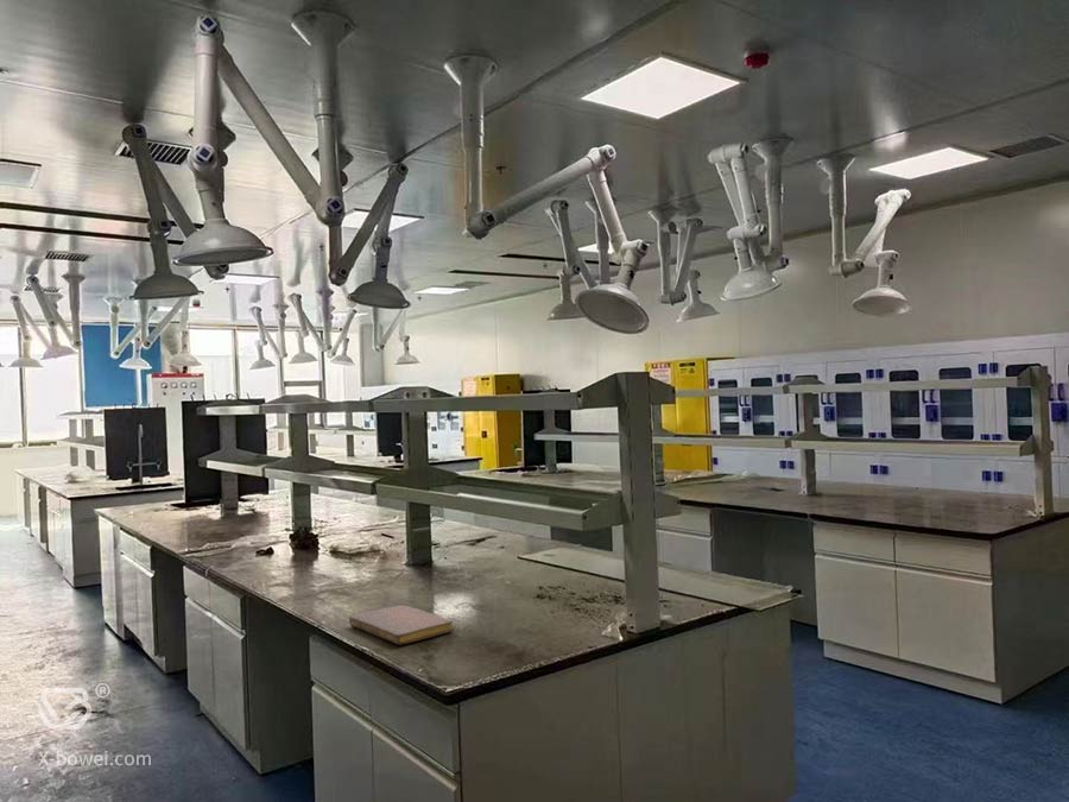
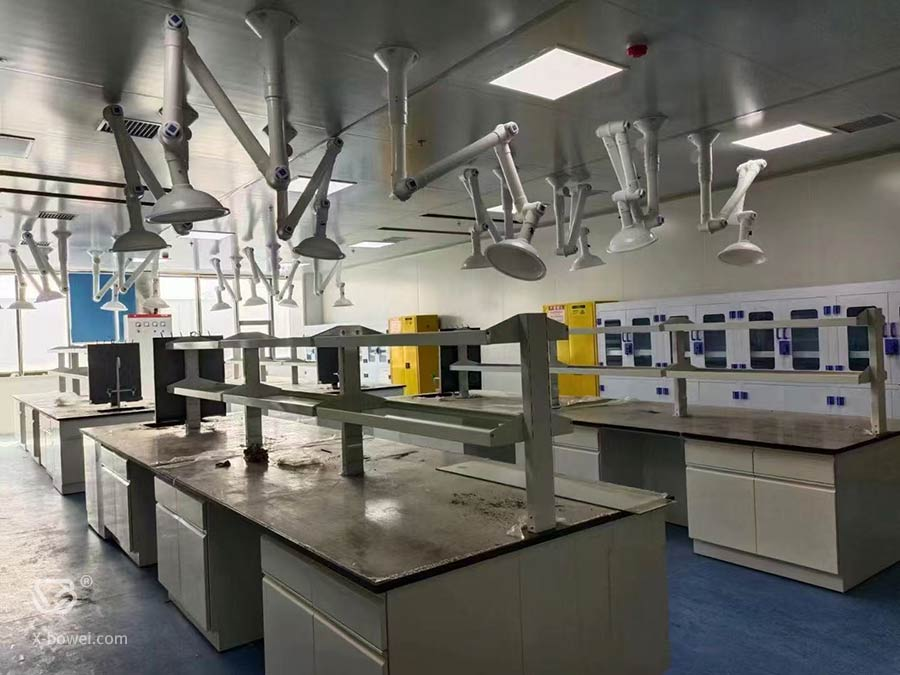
- notebook (400, 623)
